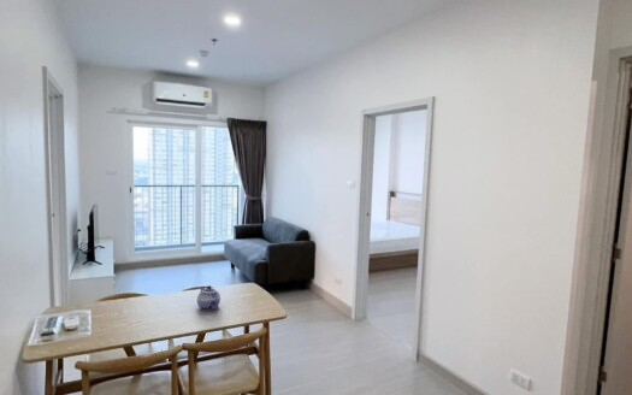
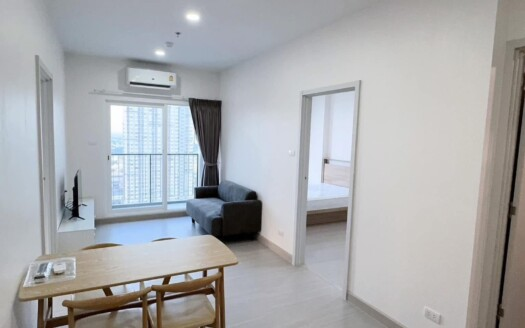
- teapot (208, 296)
